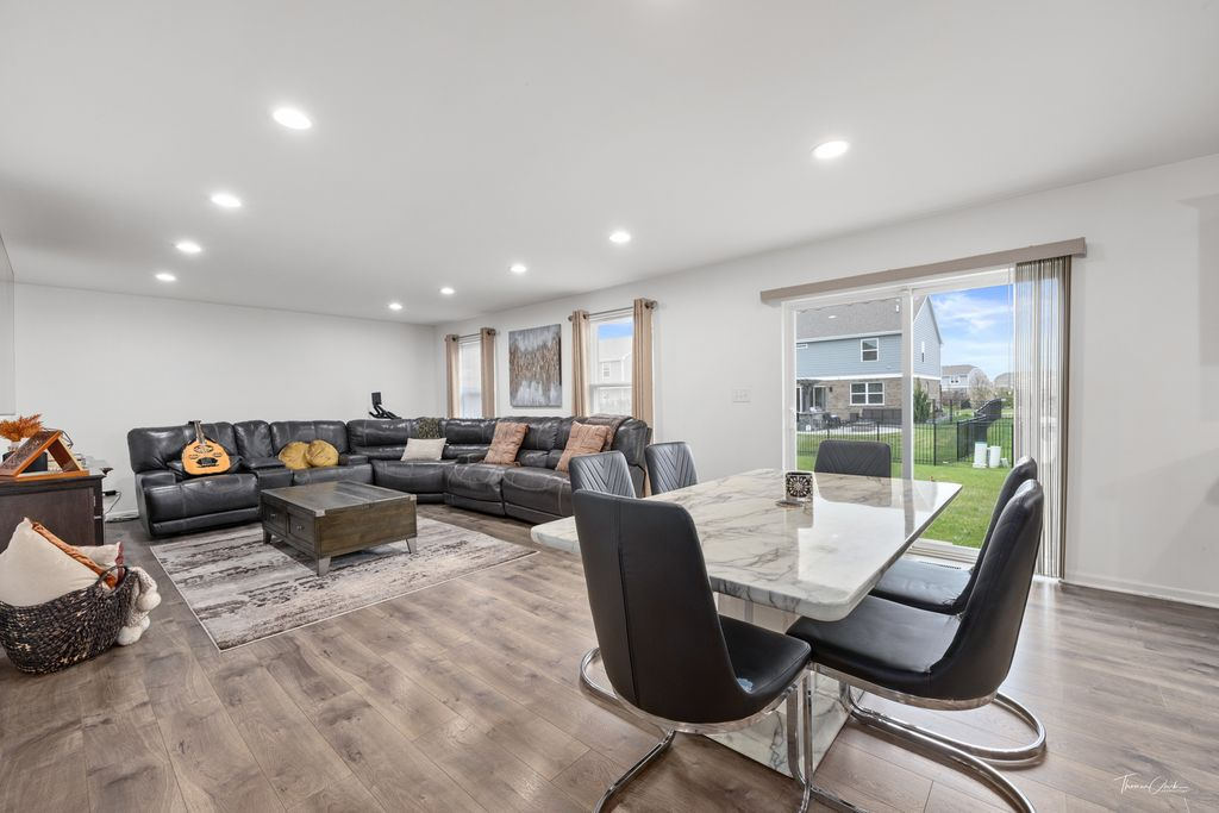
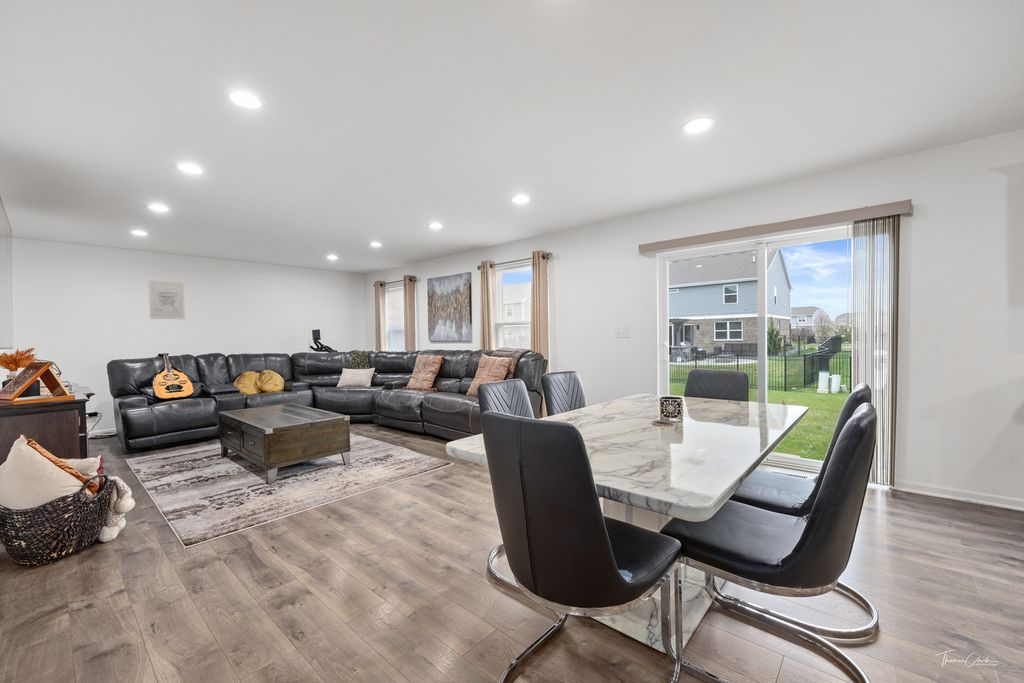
+ wall art (167, 300)
